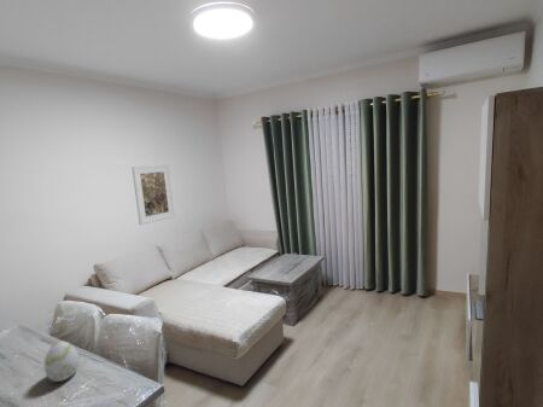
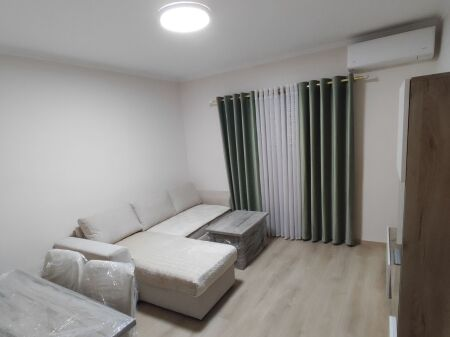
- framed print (154, 193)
- decorative egg (62, 359)
